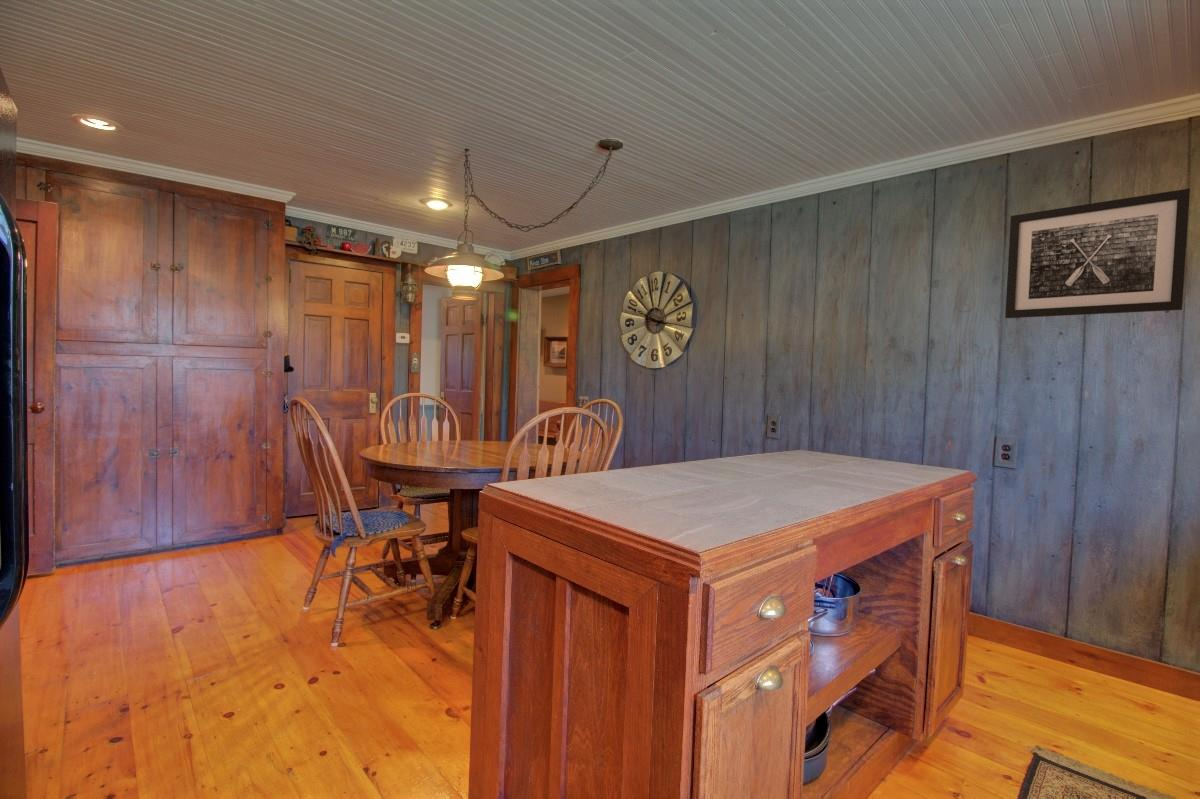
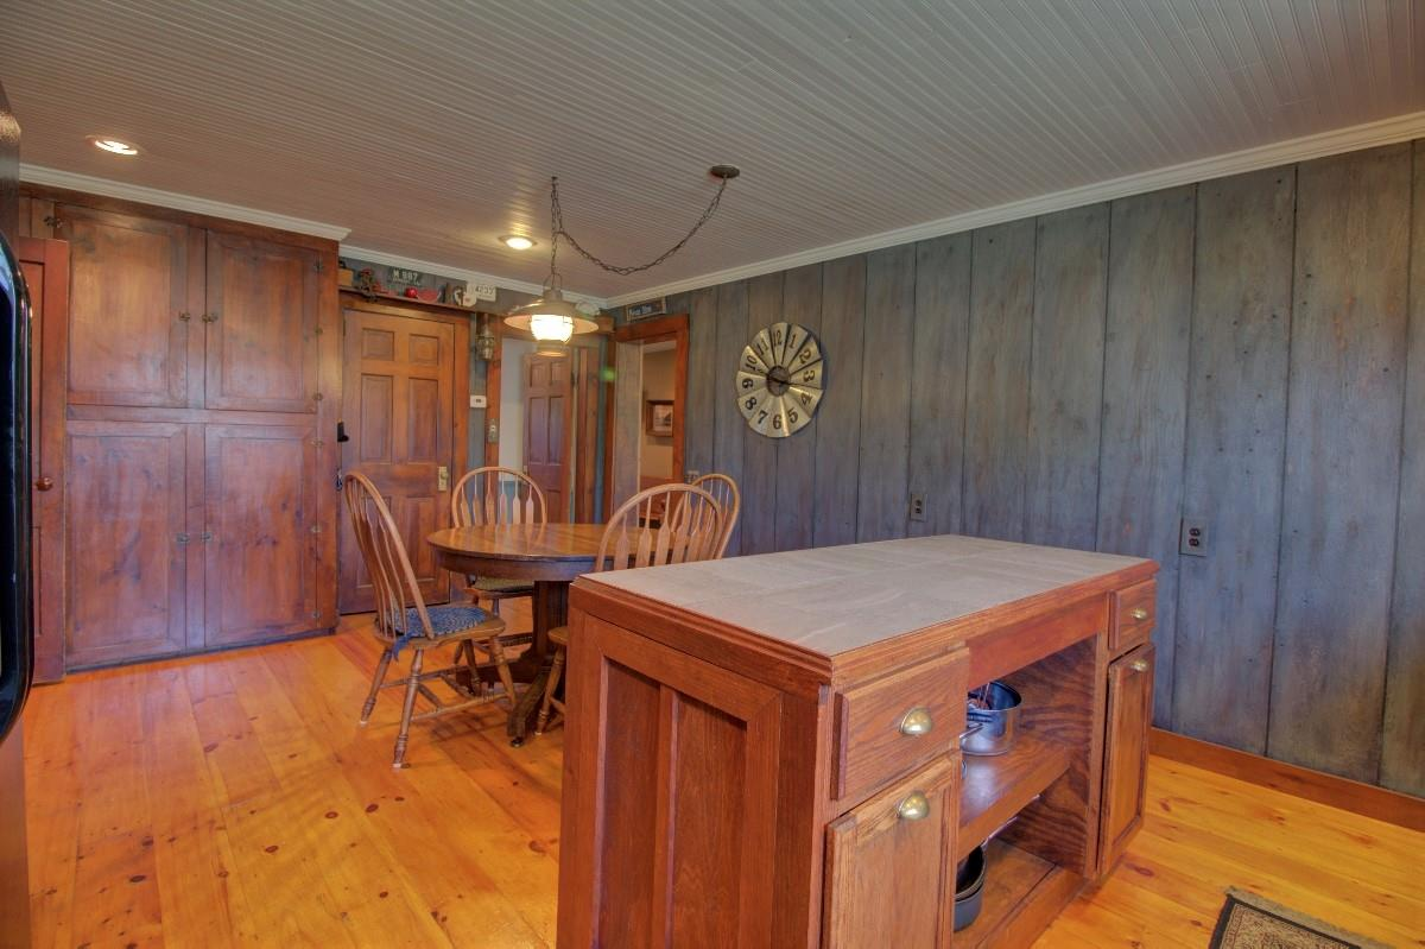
- wall art (1089, 259)
